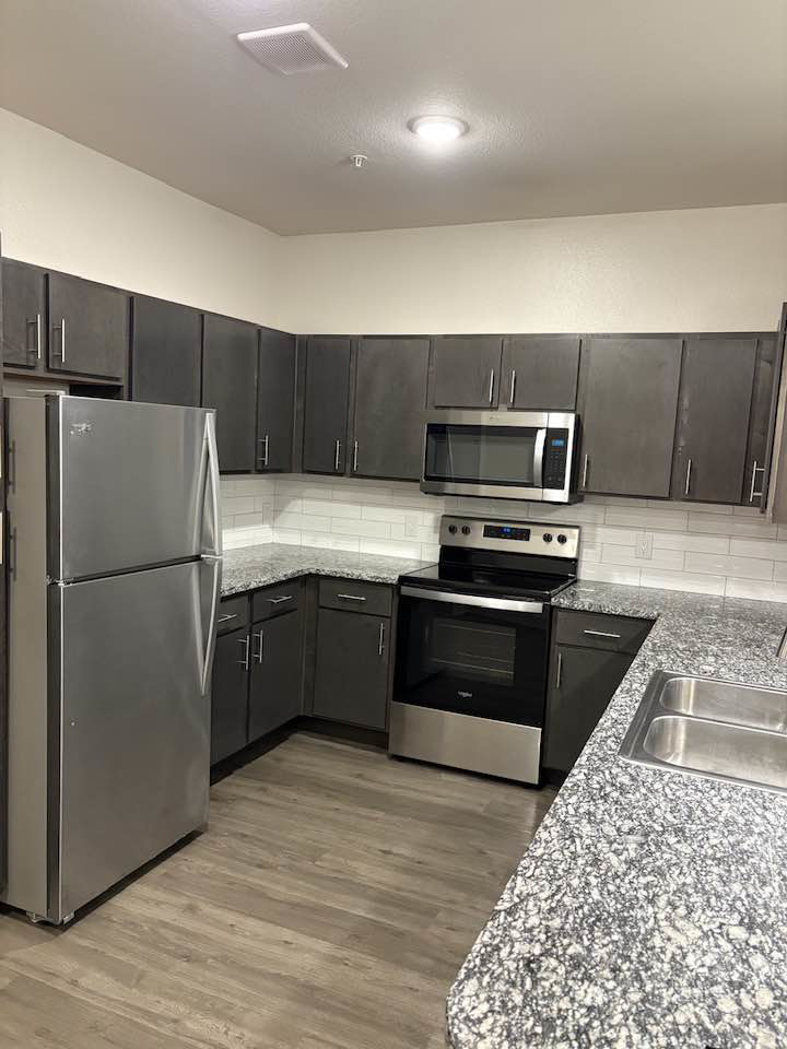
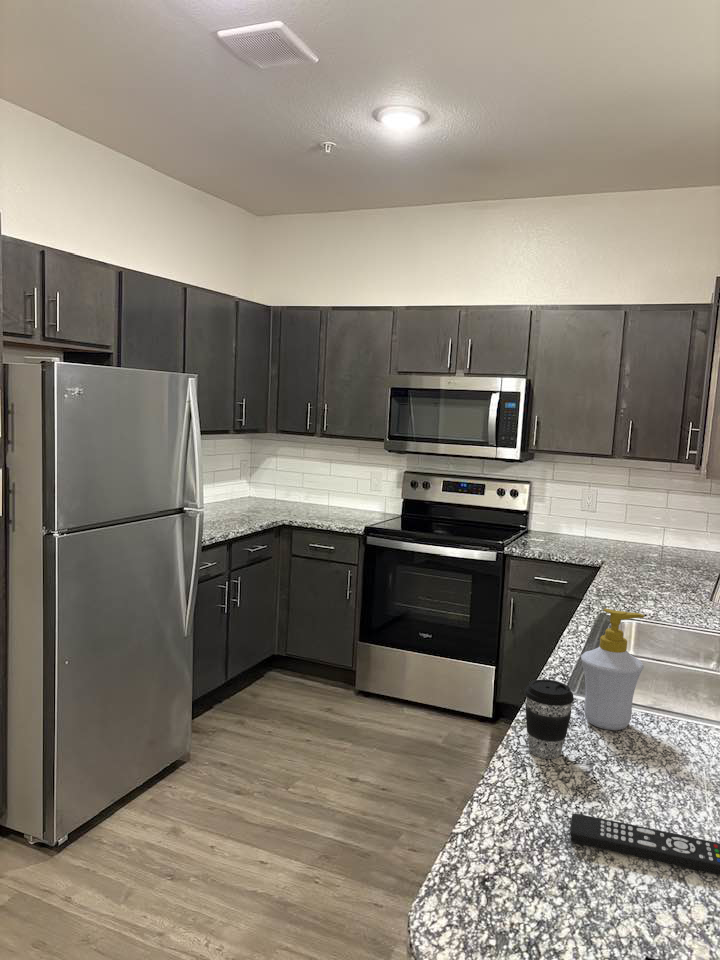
+ soap bottle (611, 667)
+ coffee cup (547, 719)
+ remote control (656, 846)
